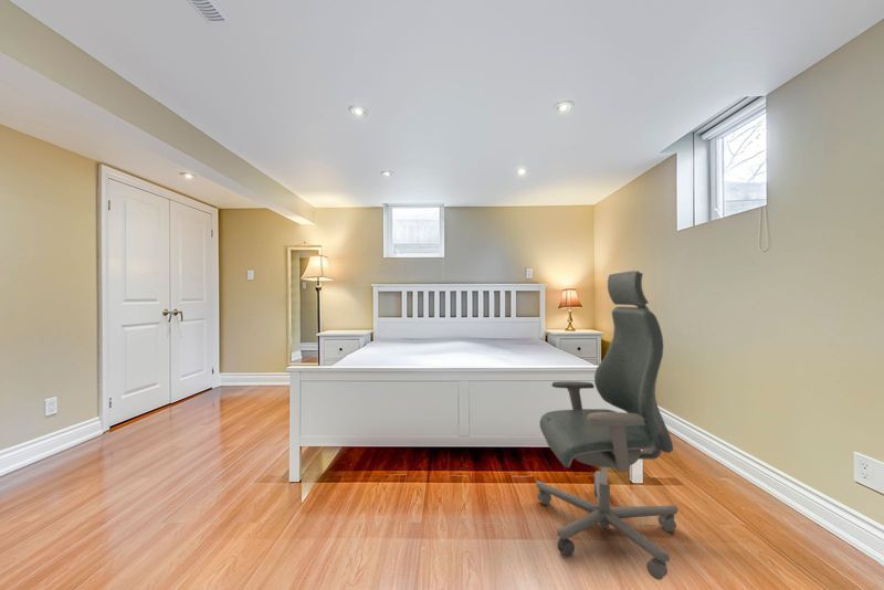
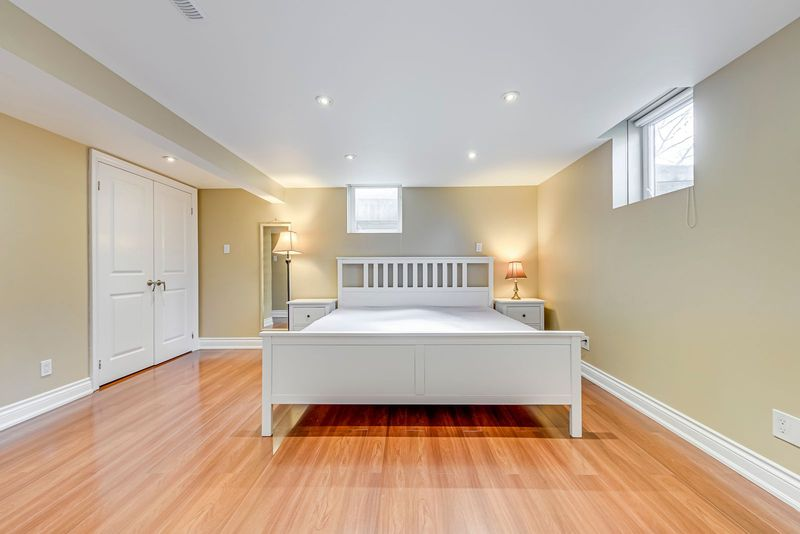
- office chair (610, 399)
